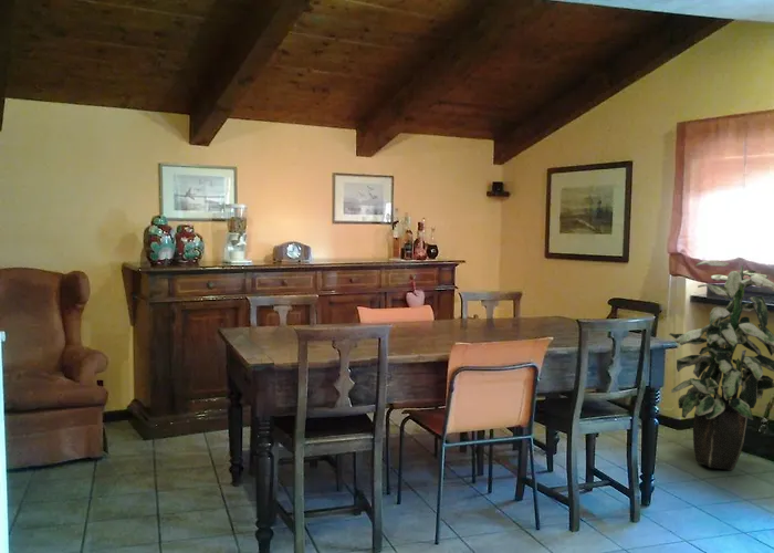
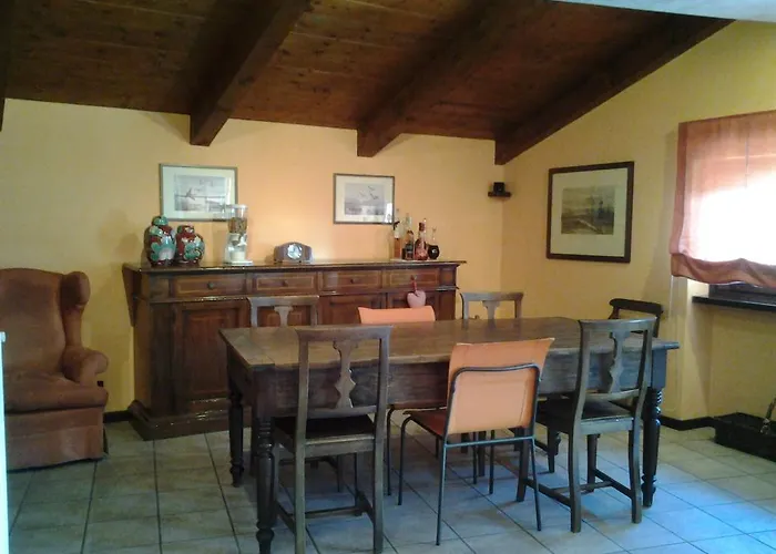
- indoor plant (722, 363)
